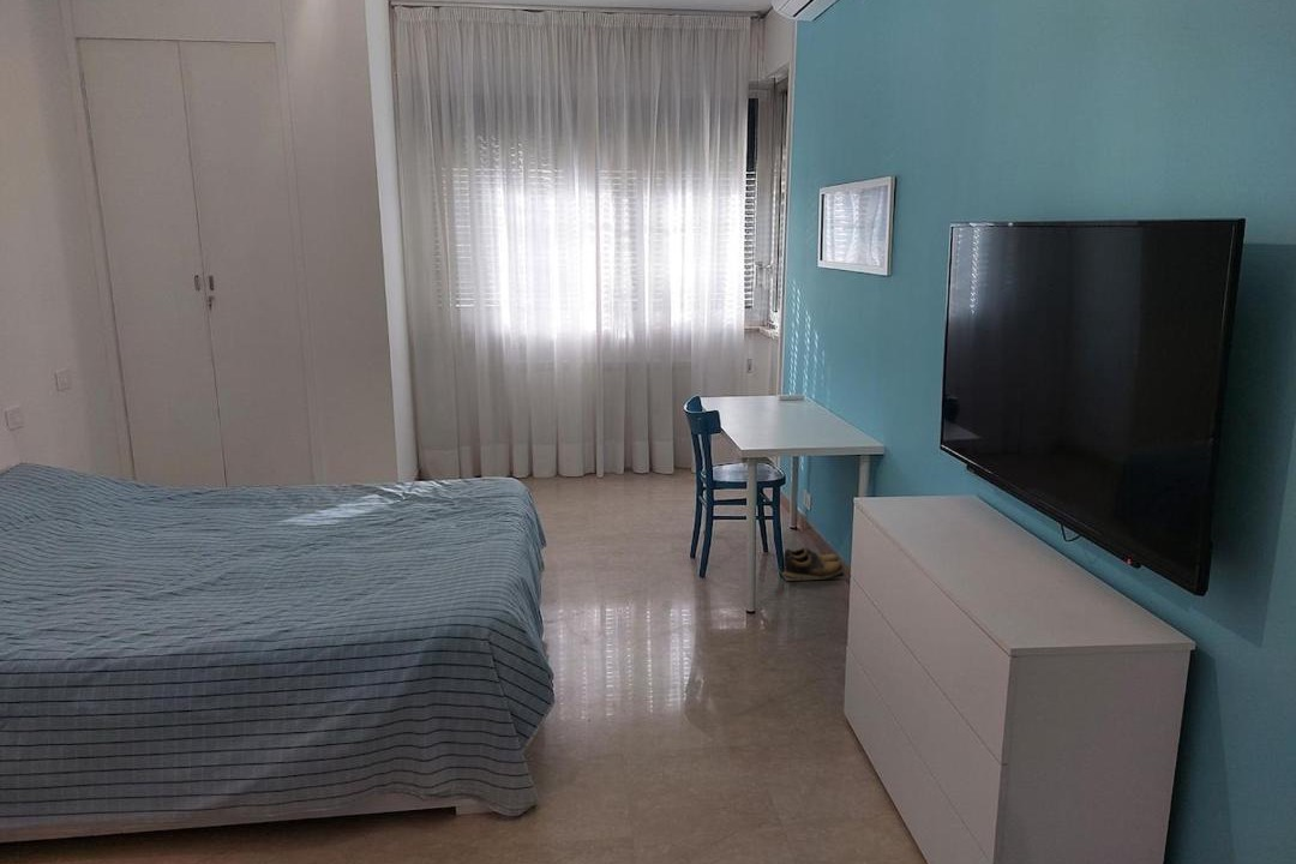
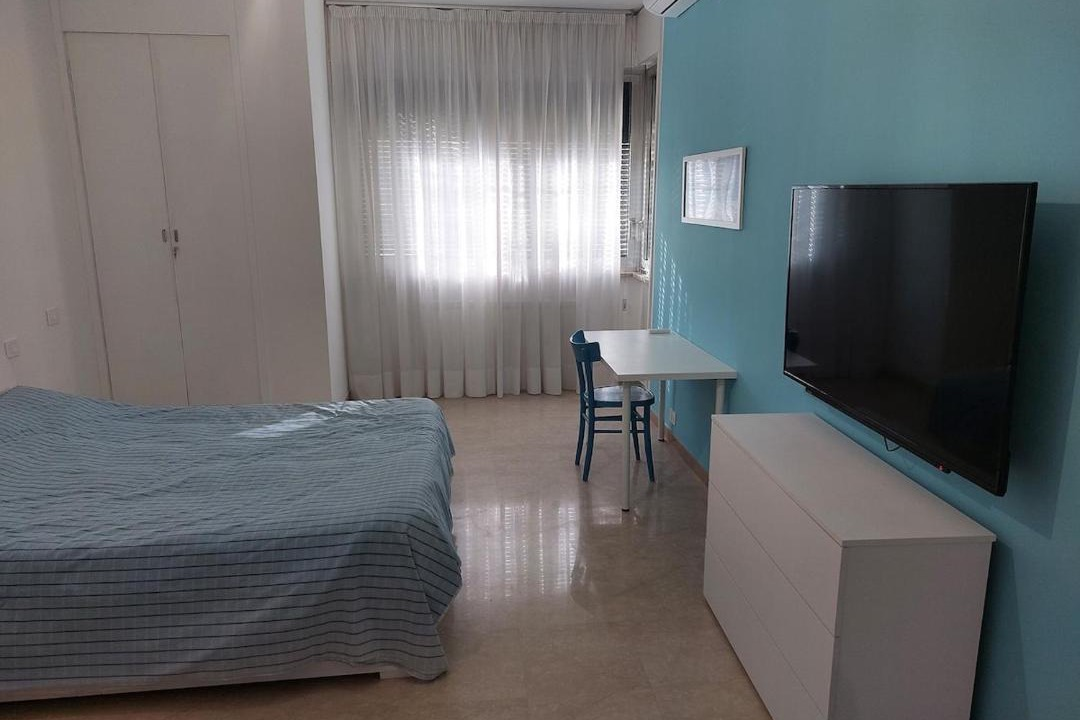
- shoes (810, 560)
